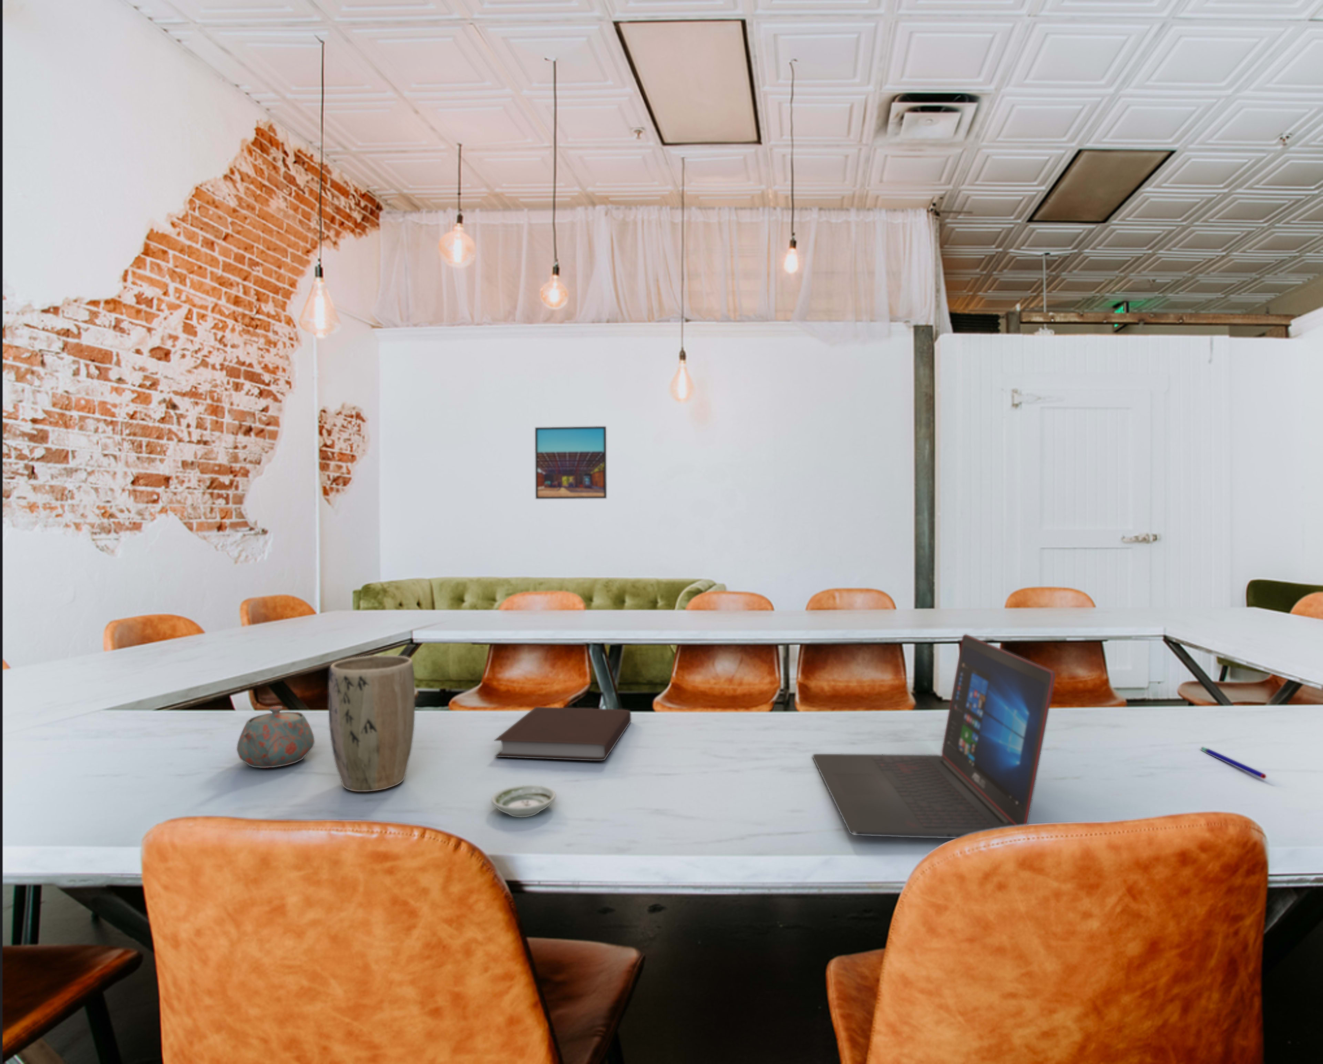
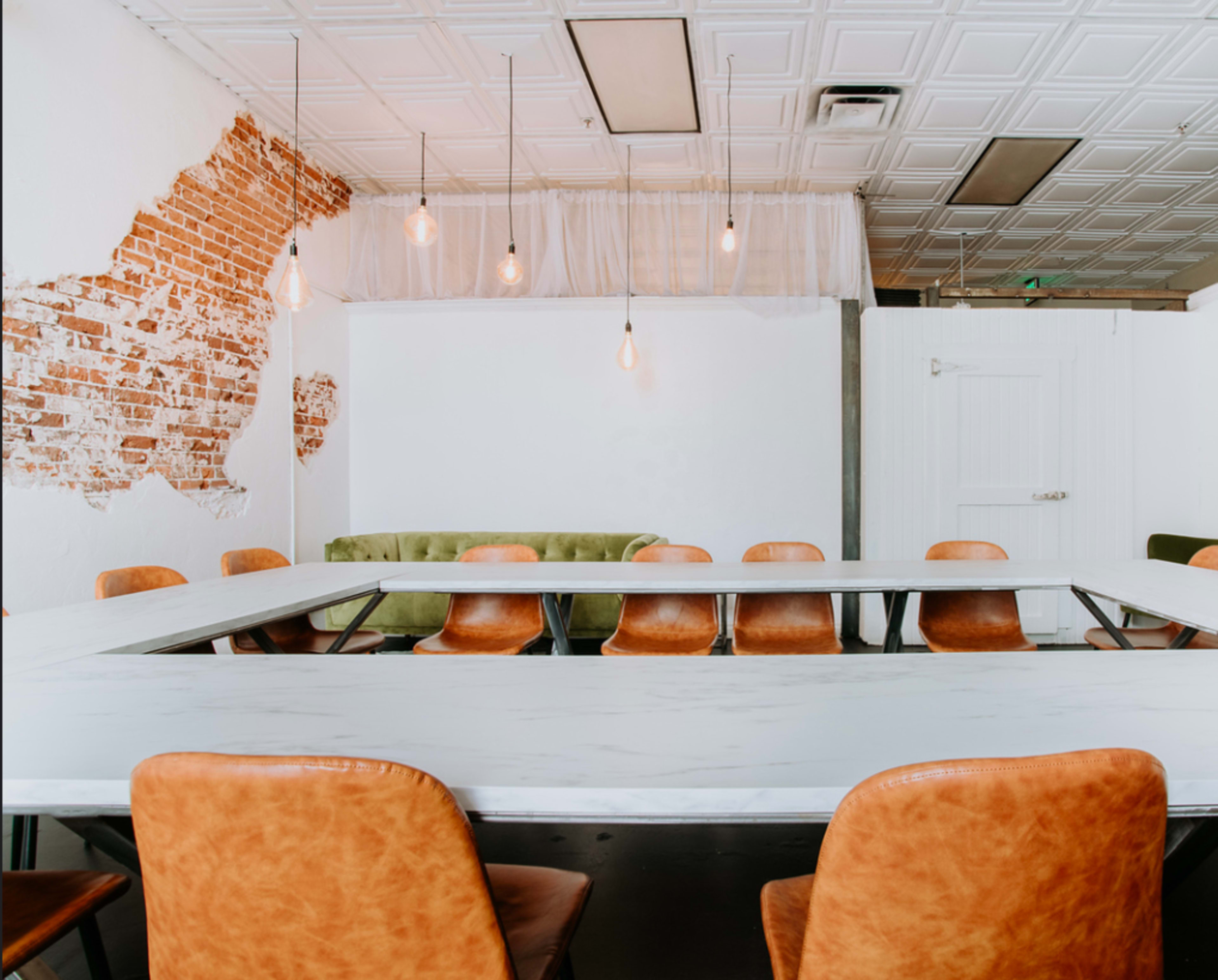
- pen (1232, 762)
- notebook (567, 732)
- plant pot (373, 722)
- laptop (946, 727)
- saucer (524, 803)
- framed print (570, 463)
- teapot (274, 735)
